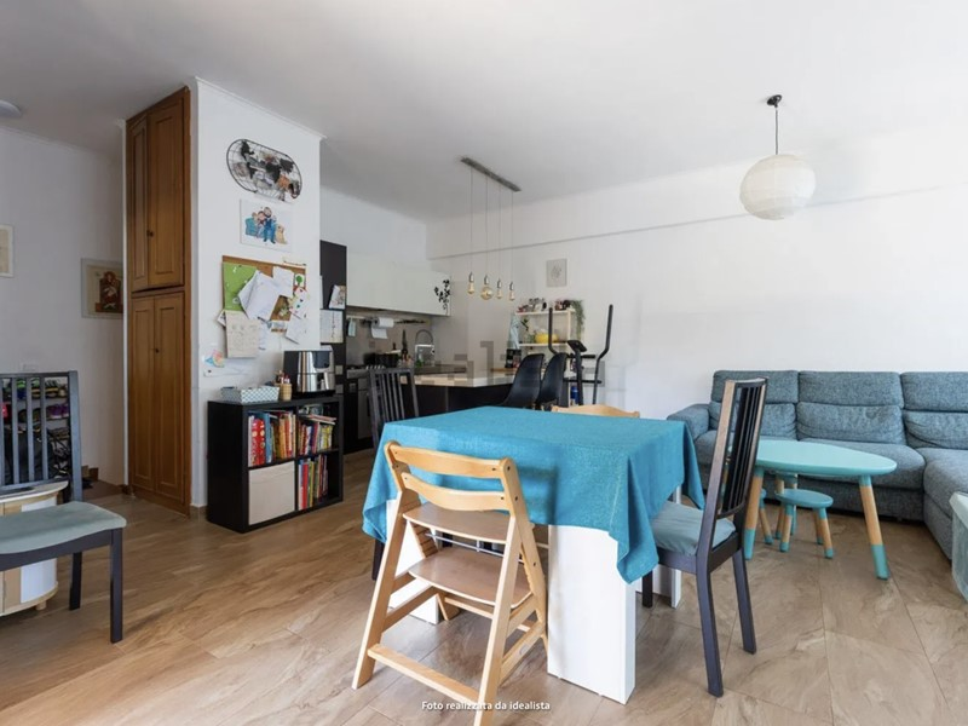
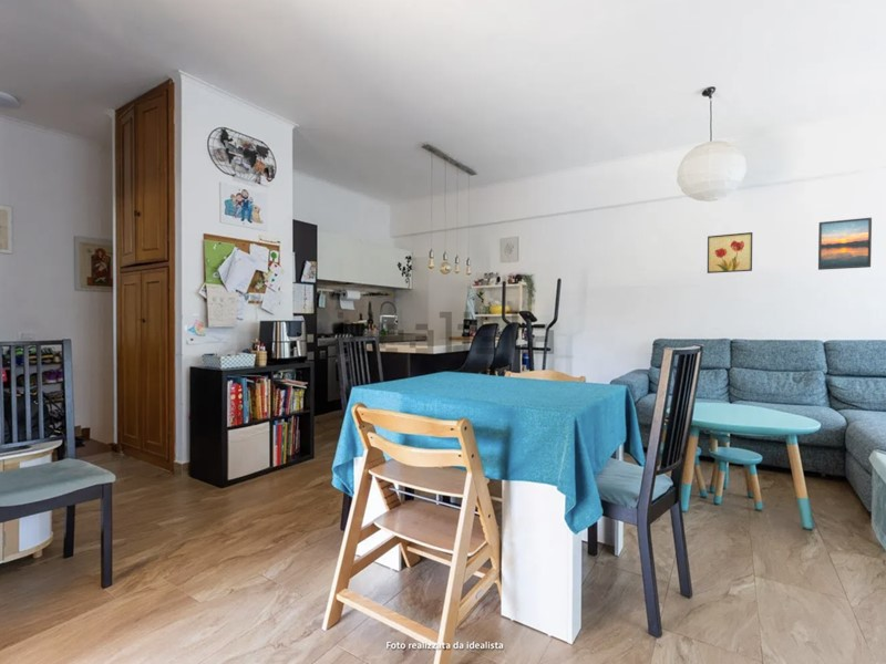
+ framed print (844, 243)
+ wall art (729, 252)
